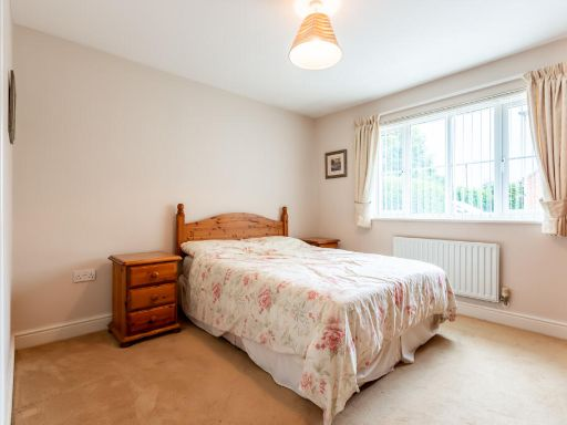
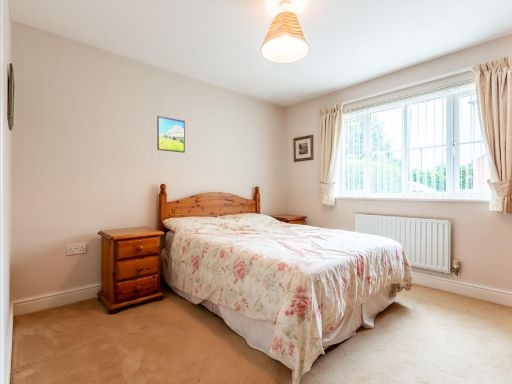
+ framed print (171, 134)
